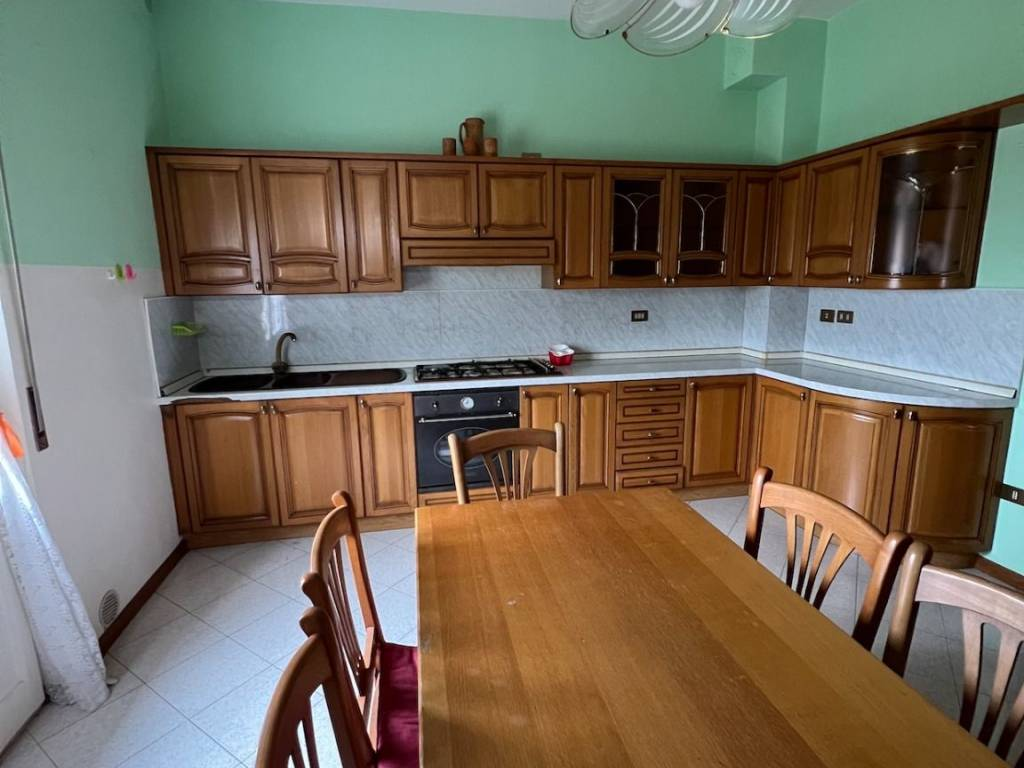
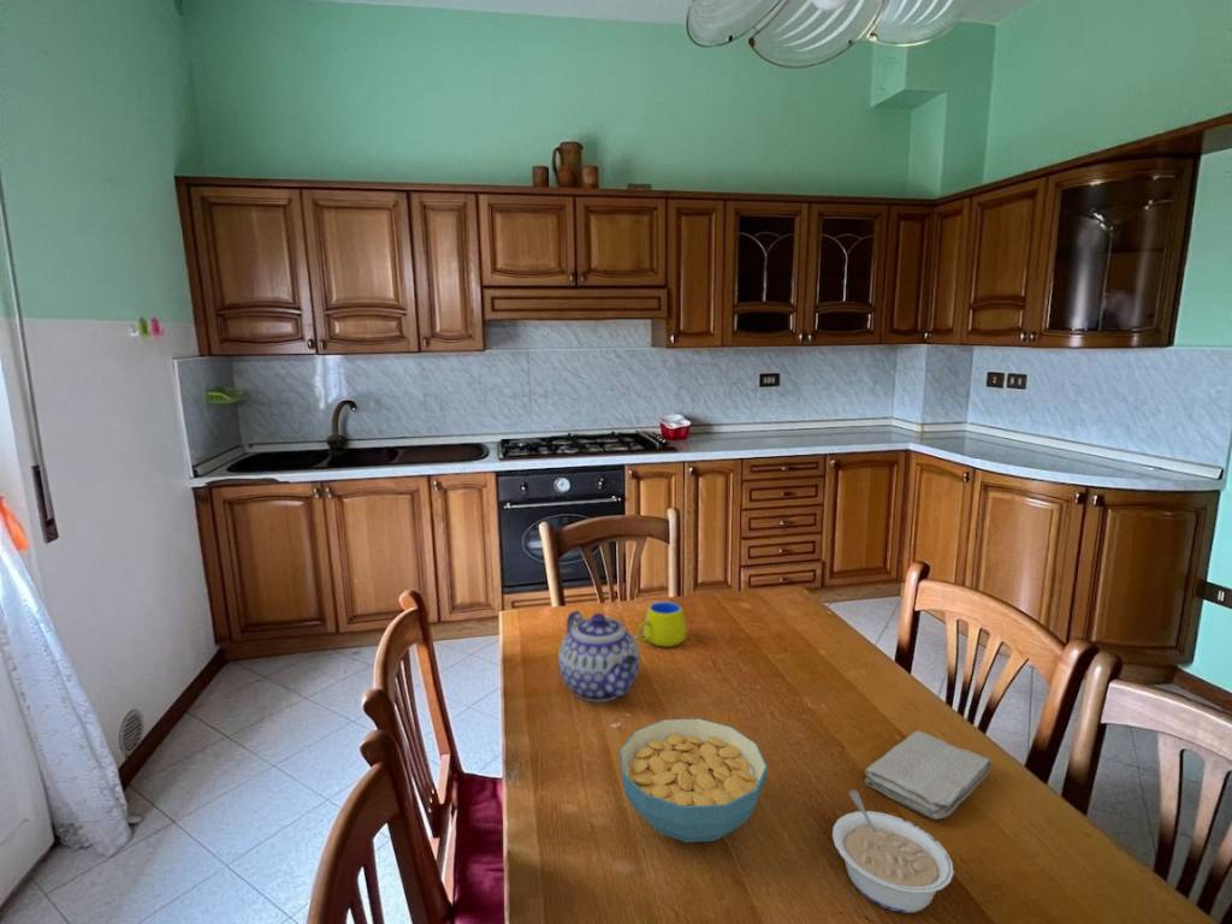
+ washcloth (928, 770)
+ cereal bowl (691, 790)
+ mug (659, 624)
+ legume (884, 859)
+ teapot (599, 651)
